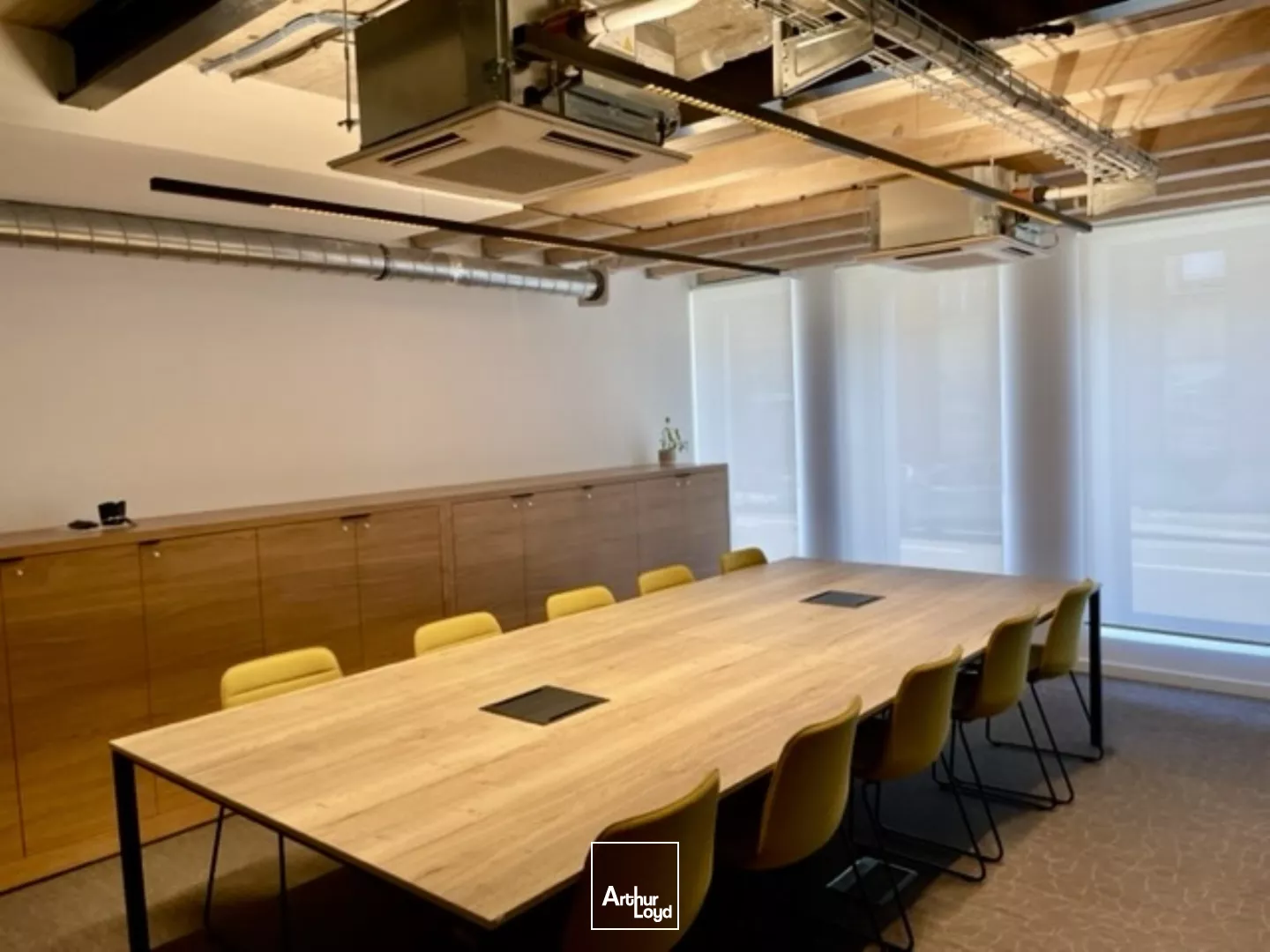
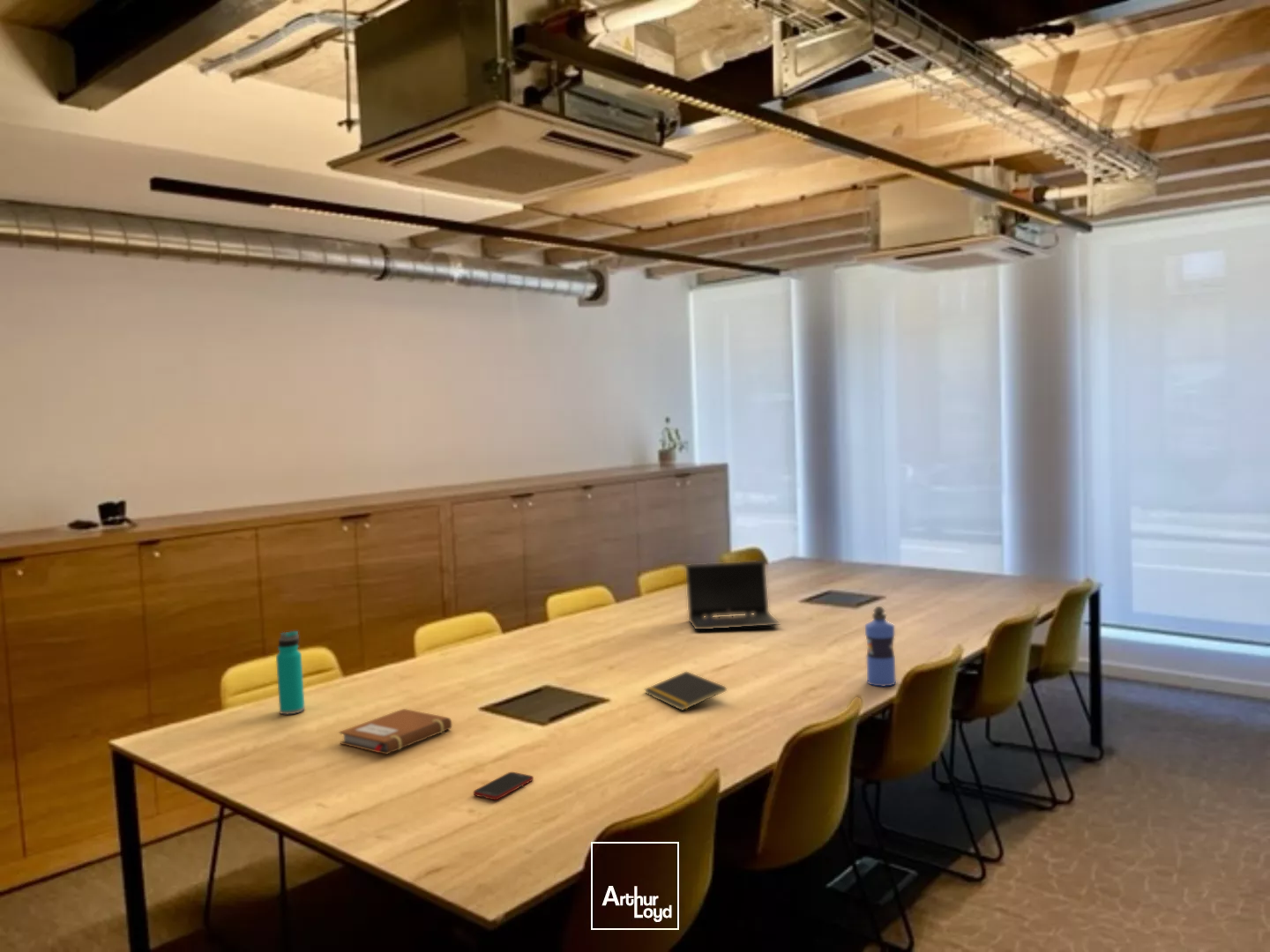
+ cell phone (504, 785)
+ notebook (394, 731)
+ laptop computer (731, 595)
+ notepad (684, 689)
+ water bottle (289, 672)
+ water bottle (880, 644)
